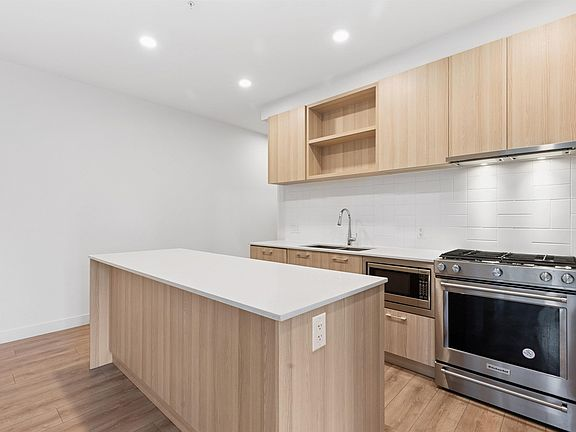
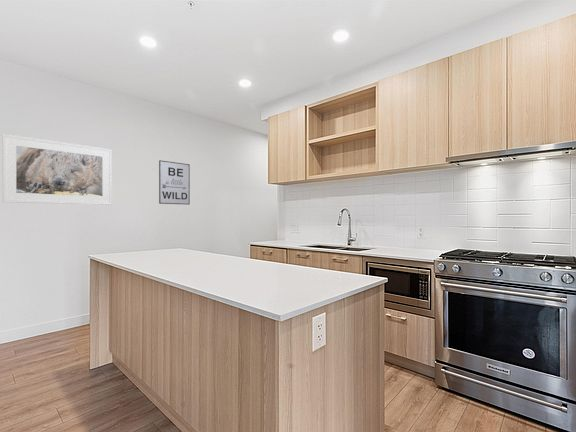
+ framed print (62, 173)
+ wall art (174, 183)
